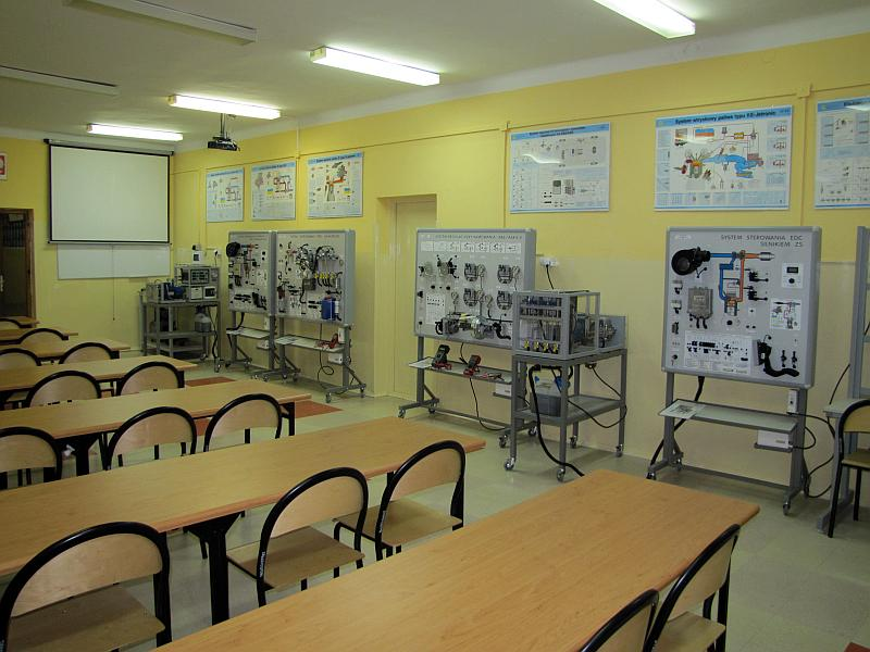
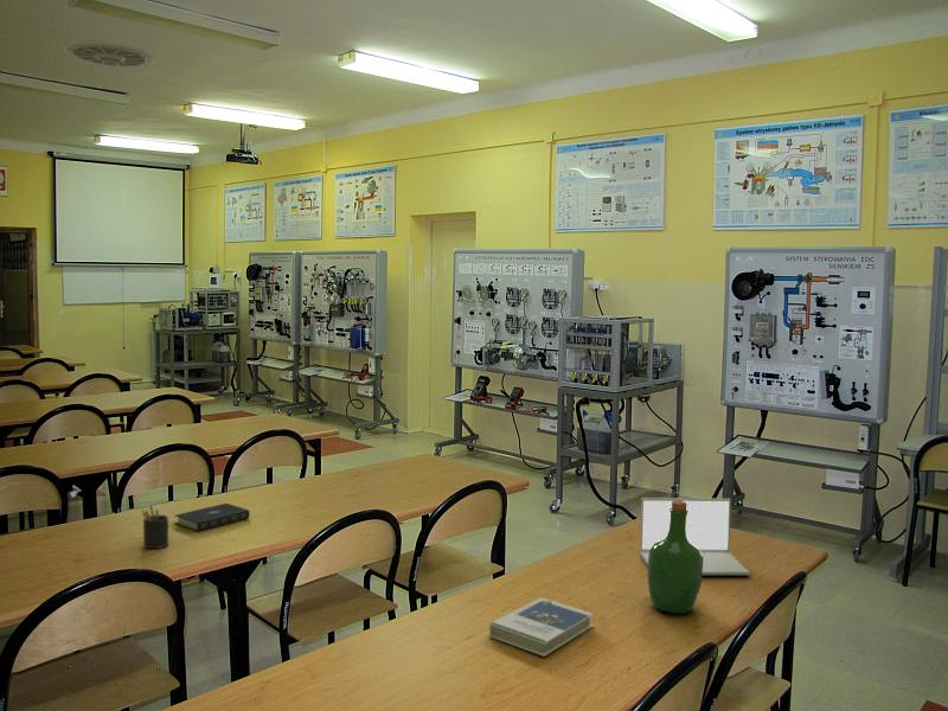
+ hardback book (542, 624)
+ book (212, 515)
+ pen holder (154, 523)
+ ceiling vent (109, 56)
+ wine bottle (675, 553)
+ laptop (693, 536)
